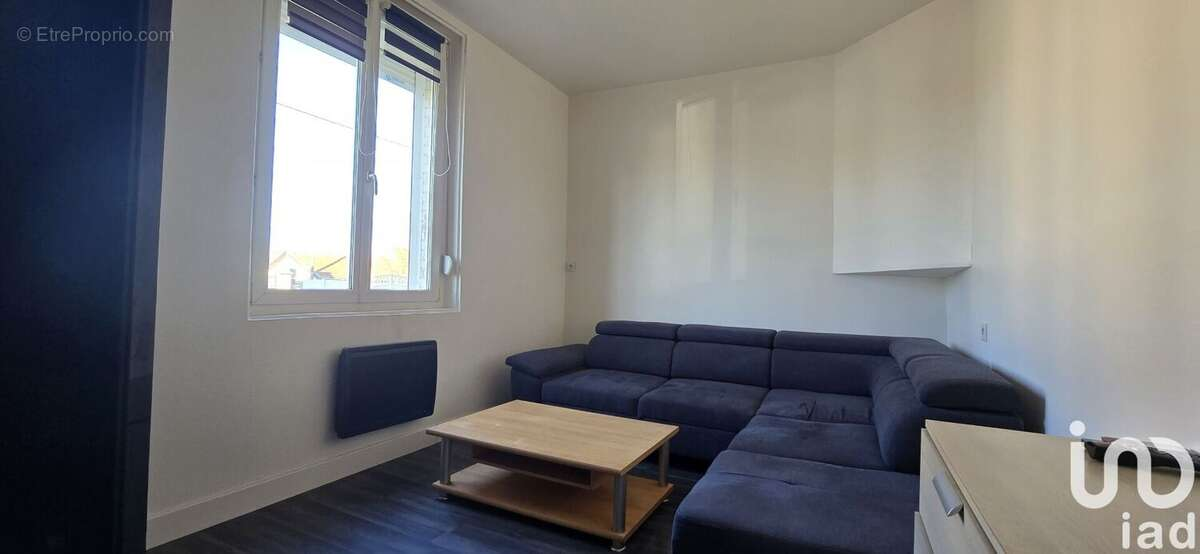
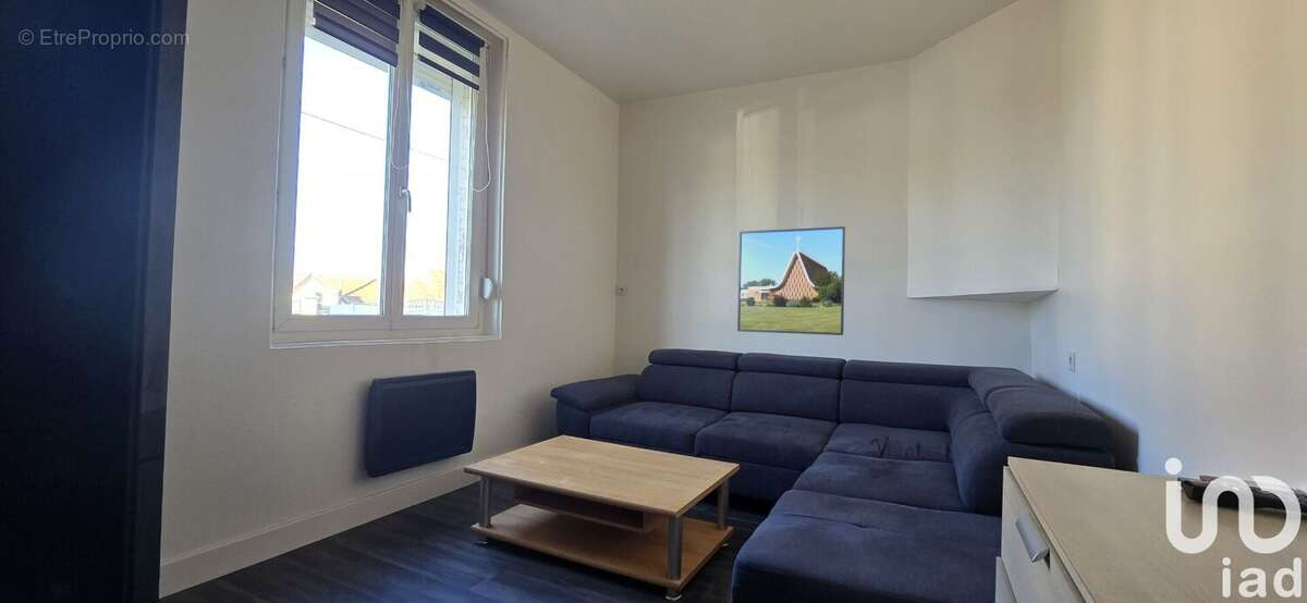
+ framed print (789, 281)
